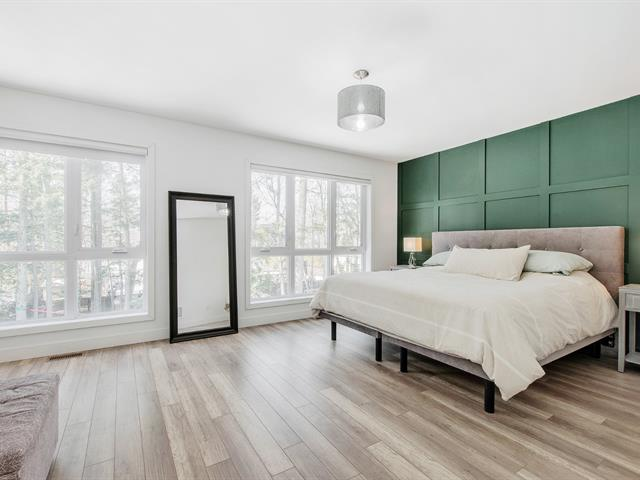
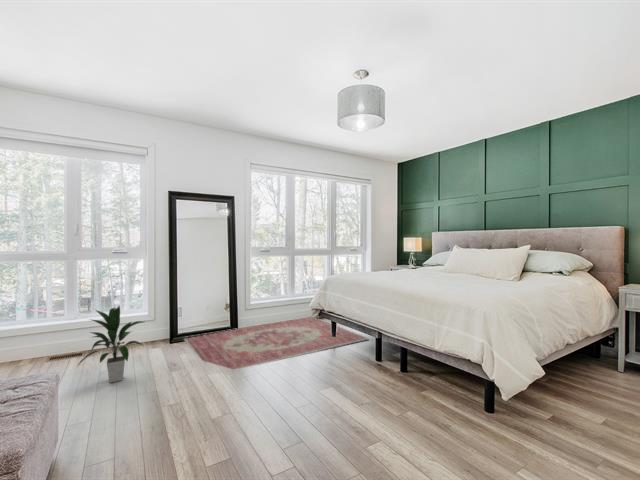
+ rug (275, 338)
+ indoor plant (113, 341)
